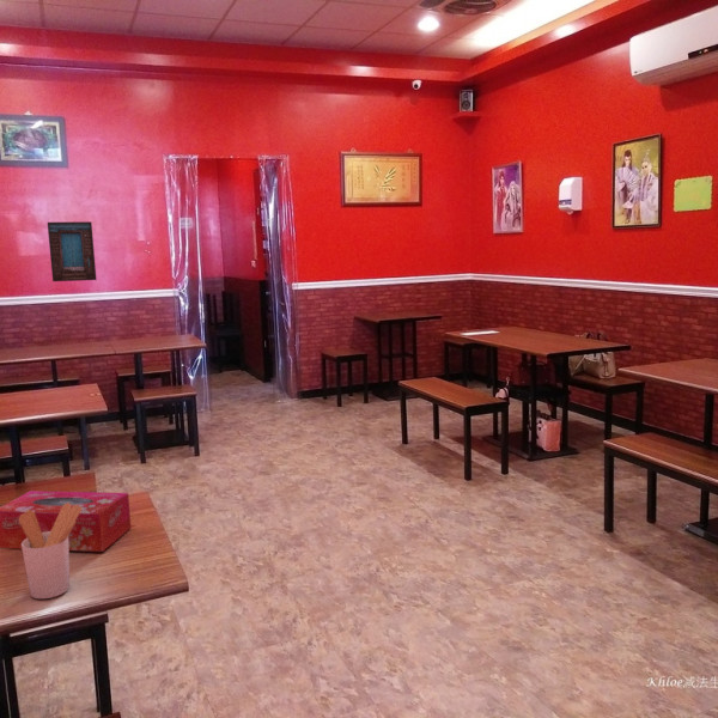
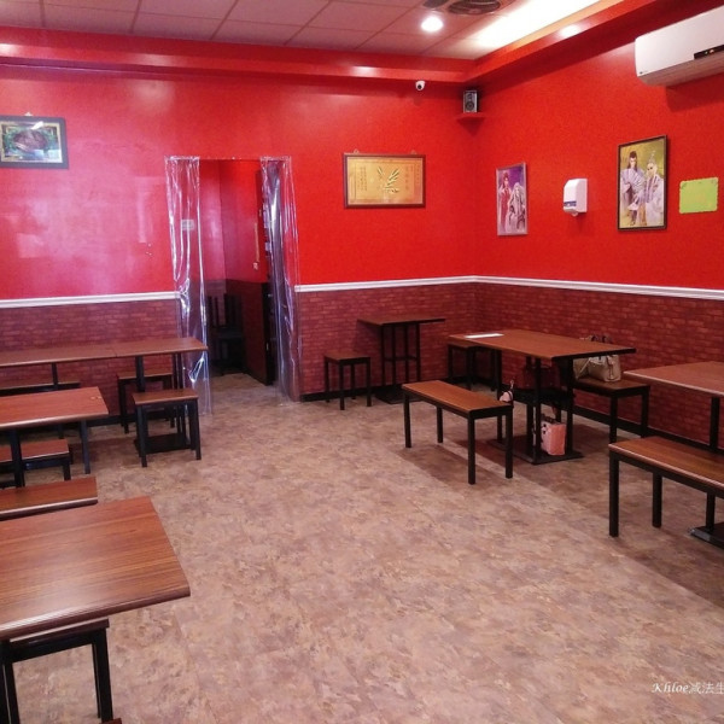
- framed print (72, 251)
- tissue box (57, 515)
- utensil holder (55, 548)
